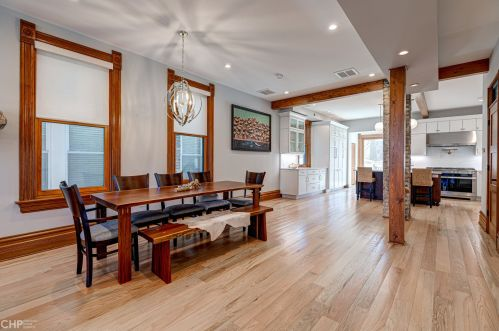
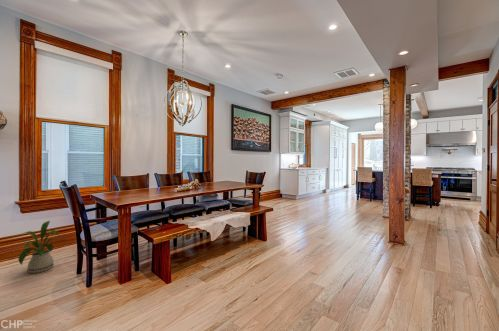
+ house plant (35, 248)
